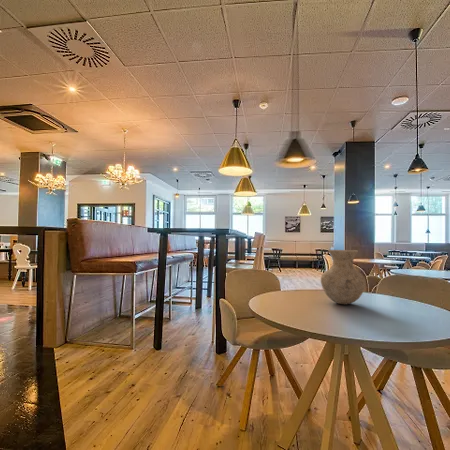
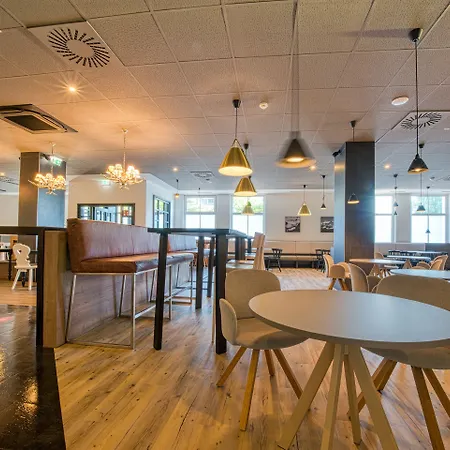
- vase (342, 276)
